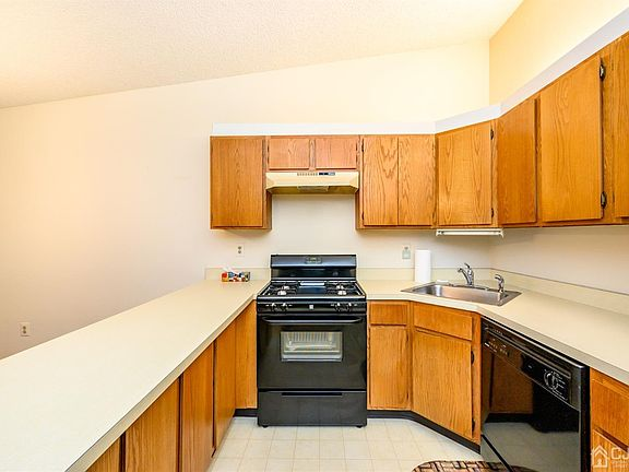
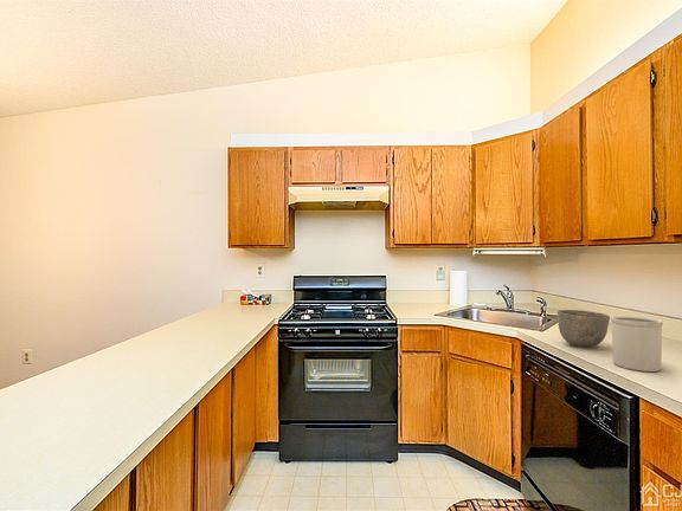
+ bowl (583, 329)
+ utensil holder (636, 342)
